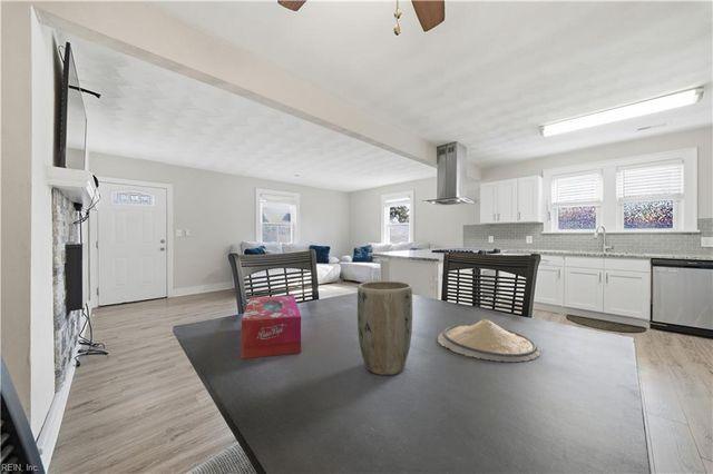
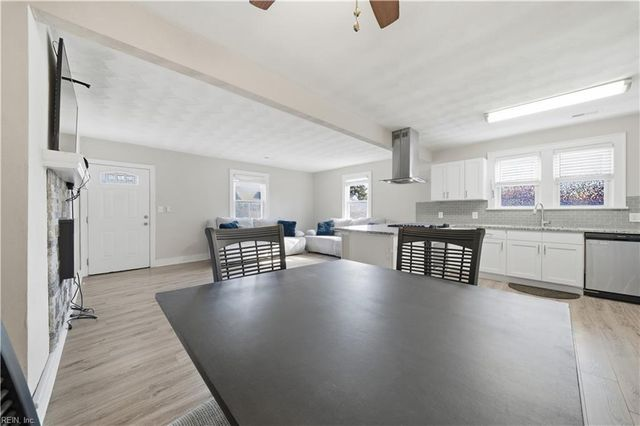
- tissue box (272, 322)
- plant pot (384, 325)
- plate (485, 330)
